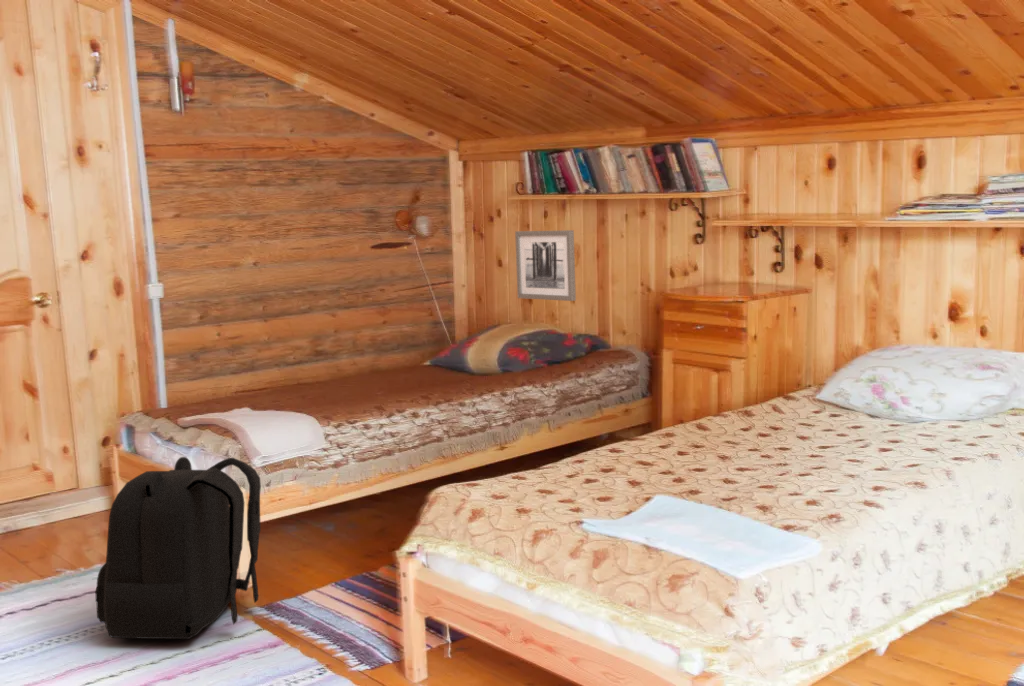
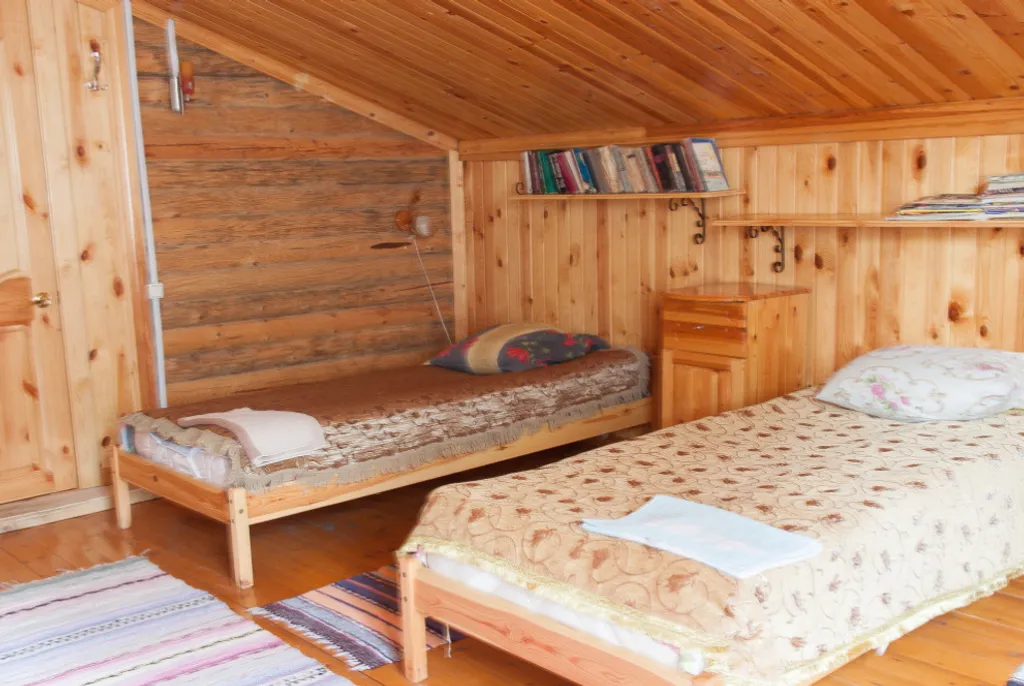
- backpack (184, 543)
- wall art (544, 265)
